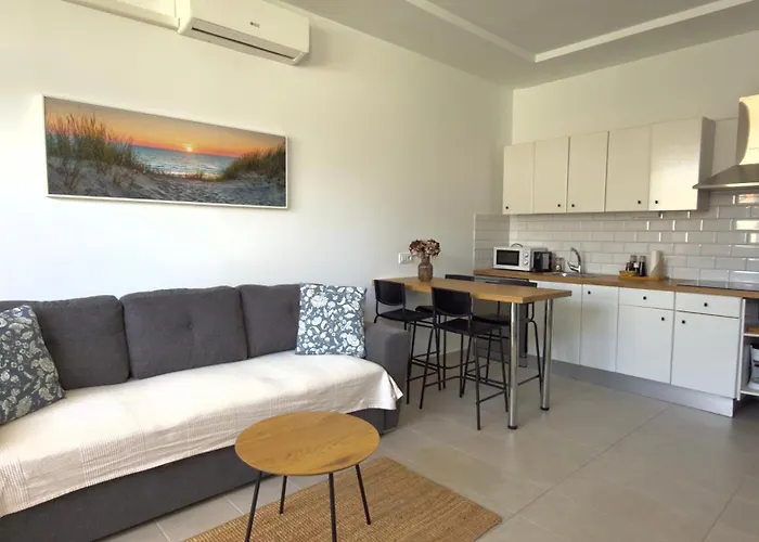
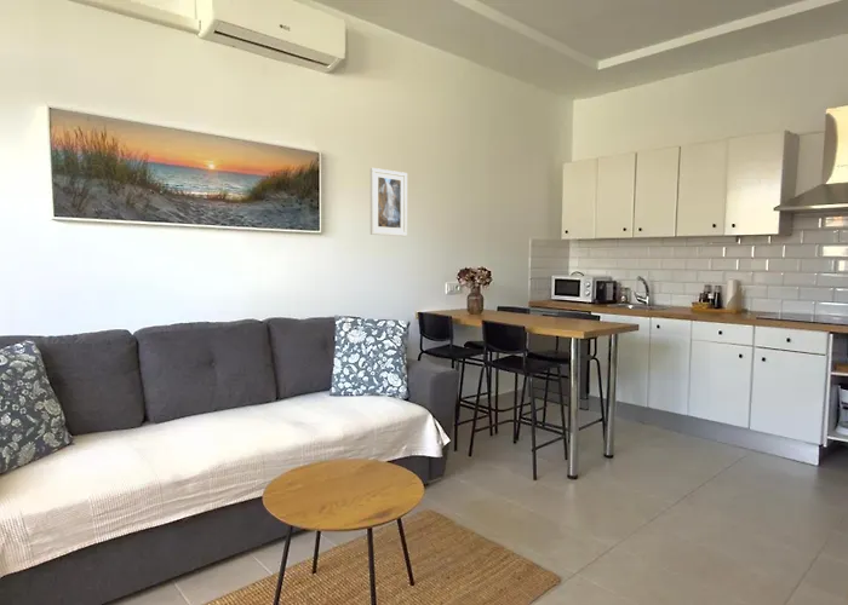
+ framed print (389, 202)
